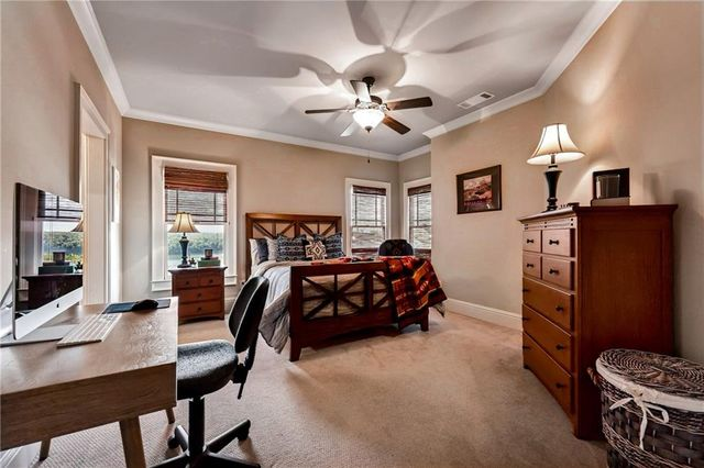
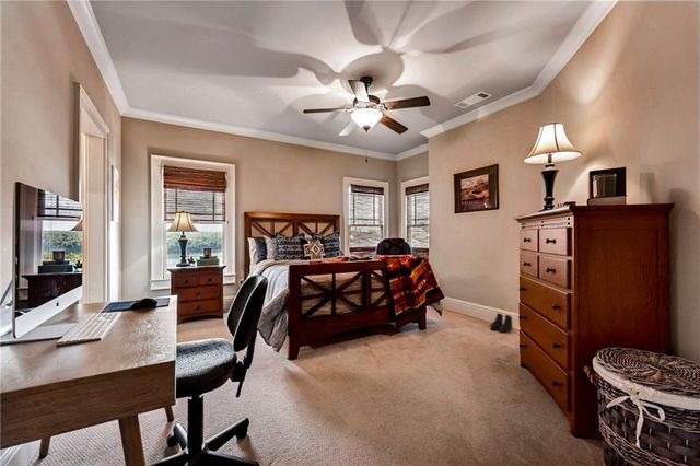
+ boots (501, 322)
